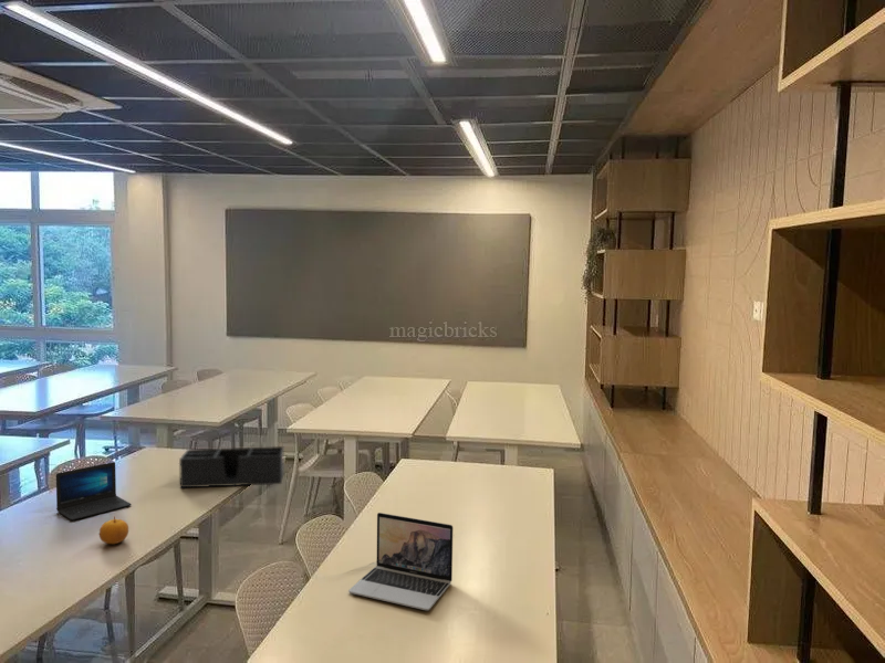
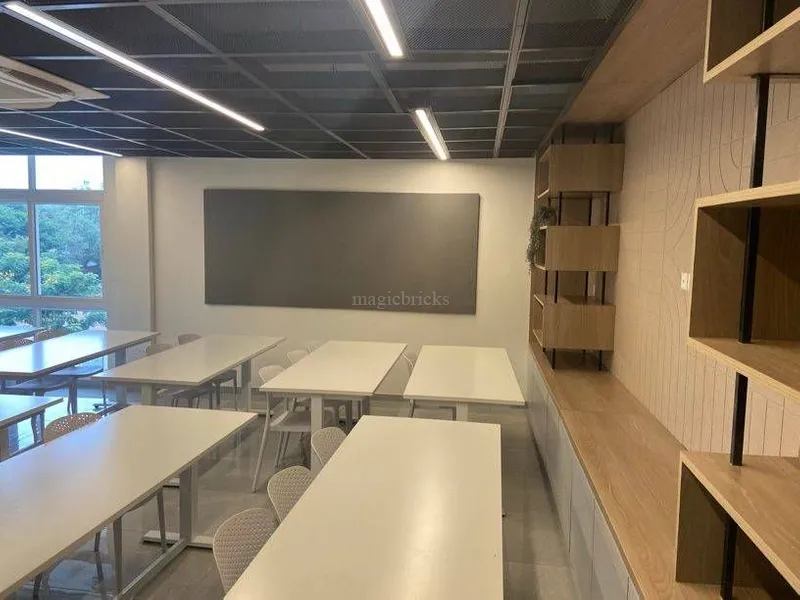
- desk organizer (233, 466)
- fruit (114, 528)
- laptop (400, 558)
- laptop (94, 490)
